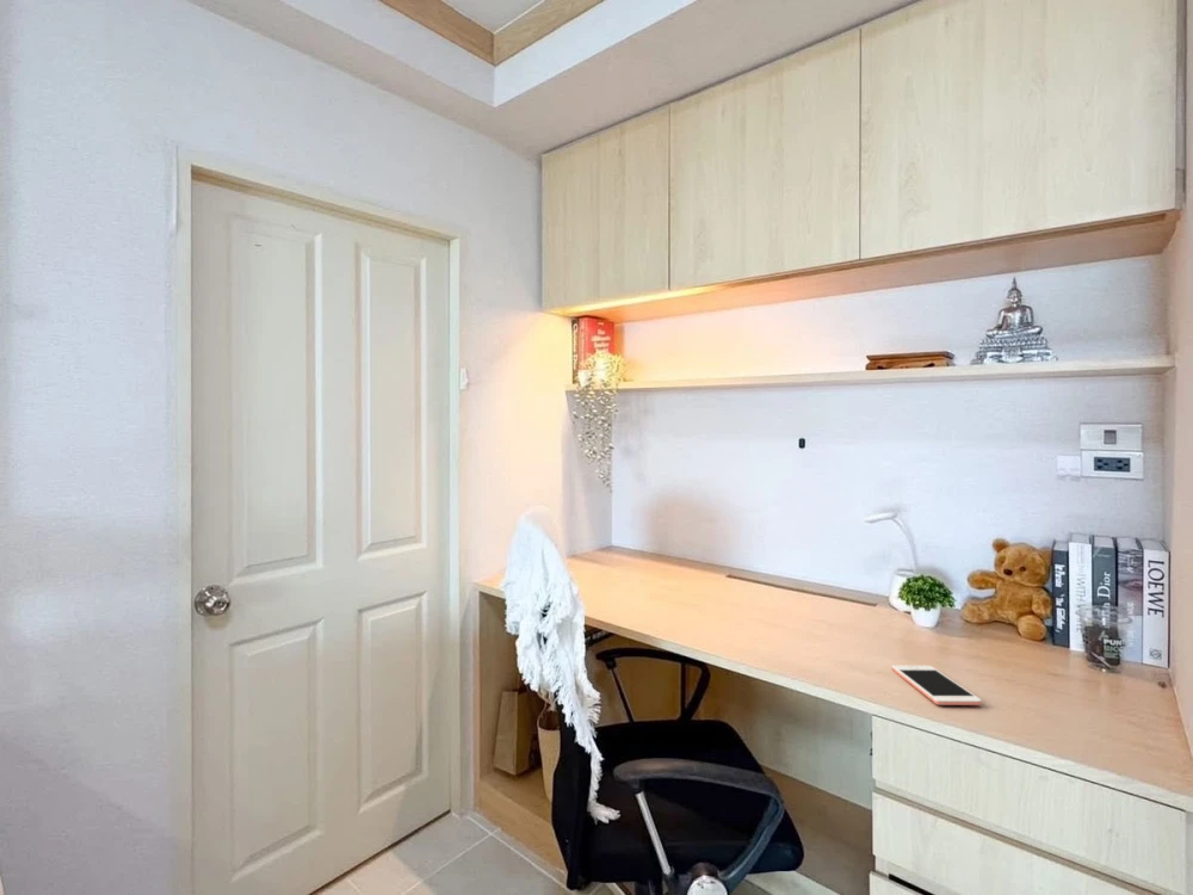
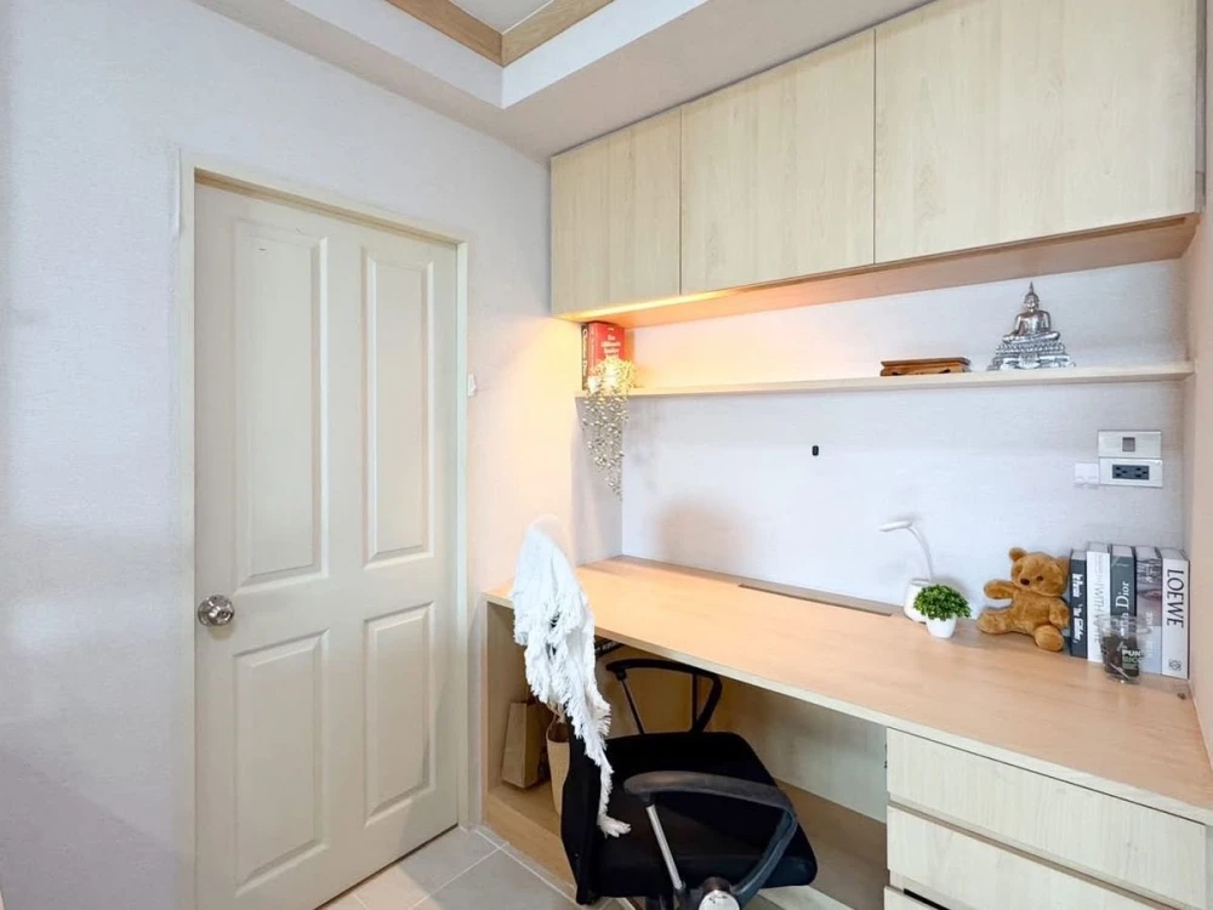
- cell phone (933, 684)
